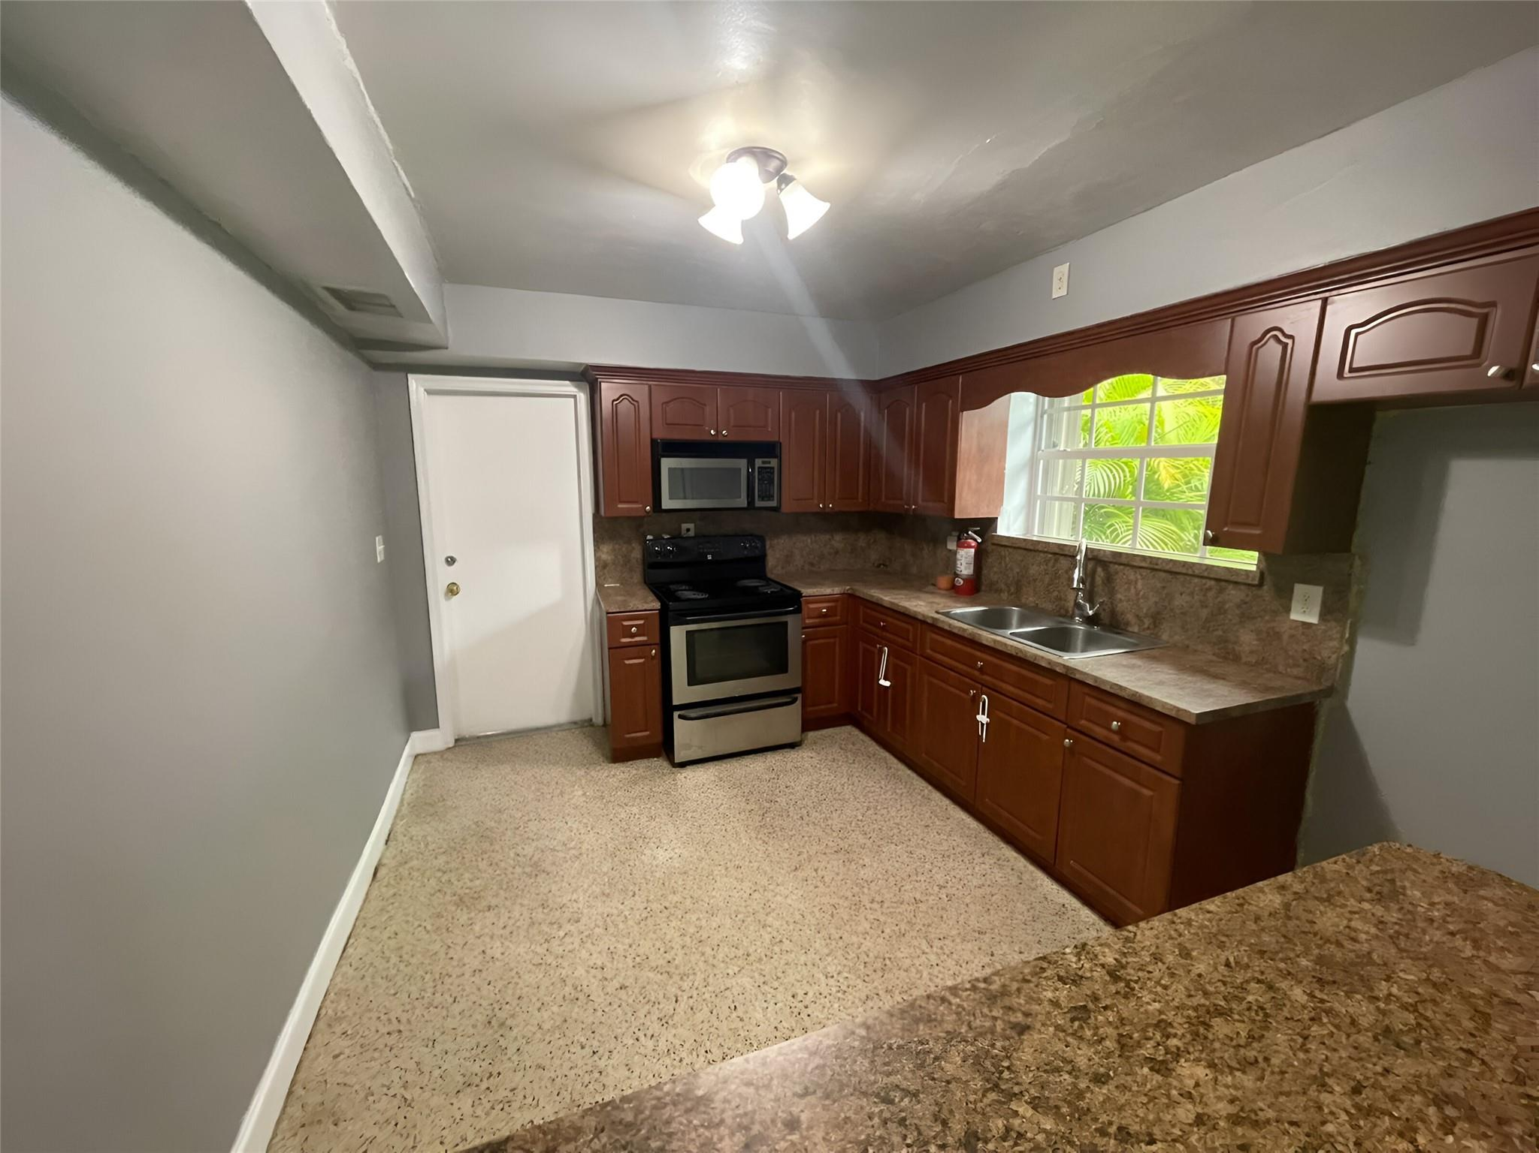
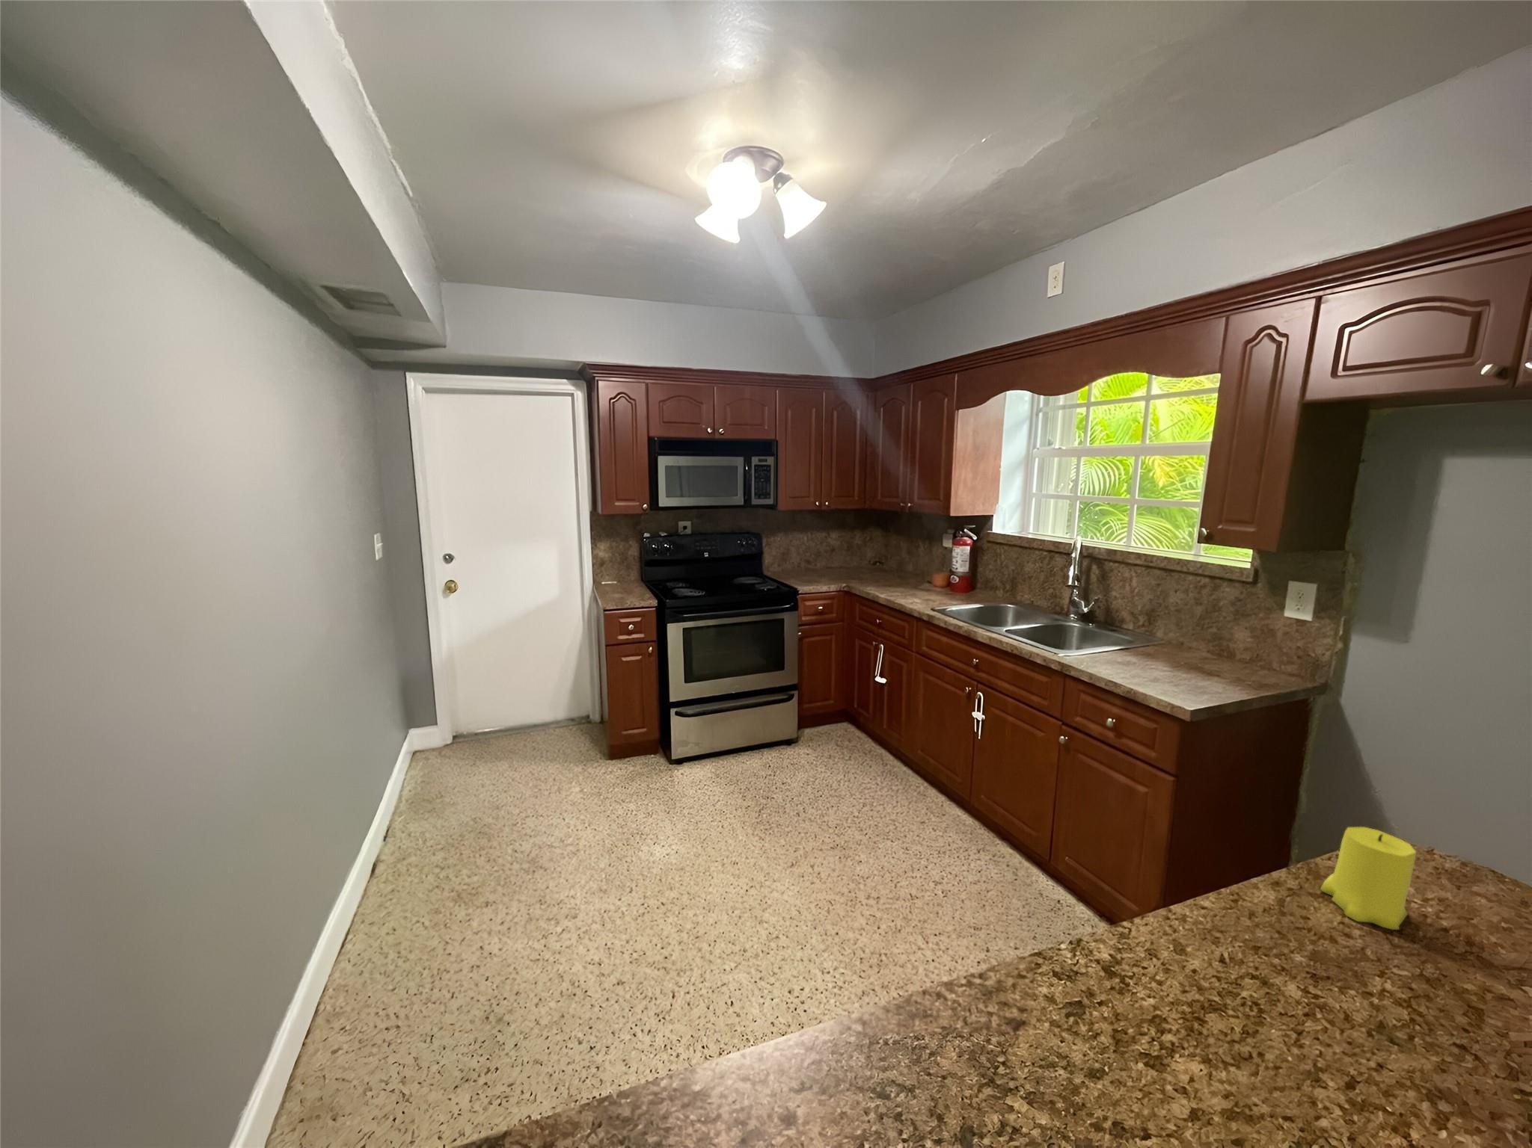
+ candle (1375, 869)
